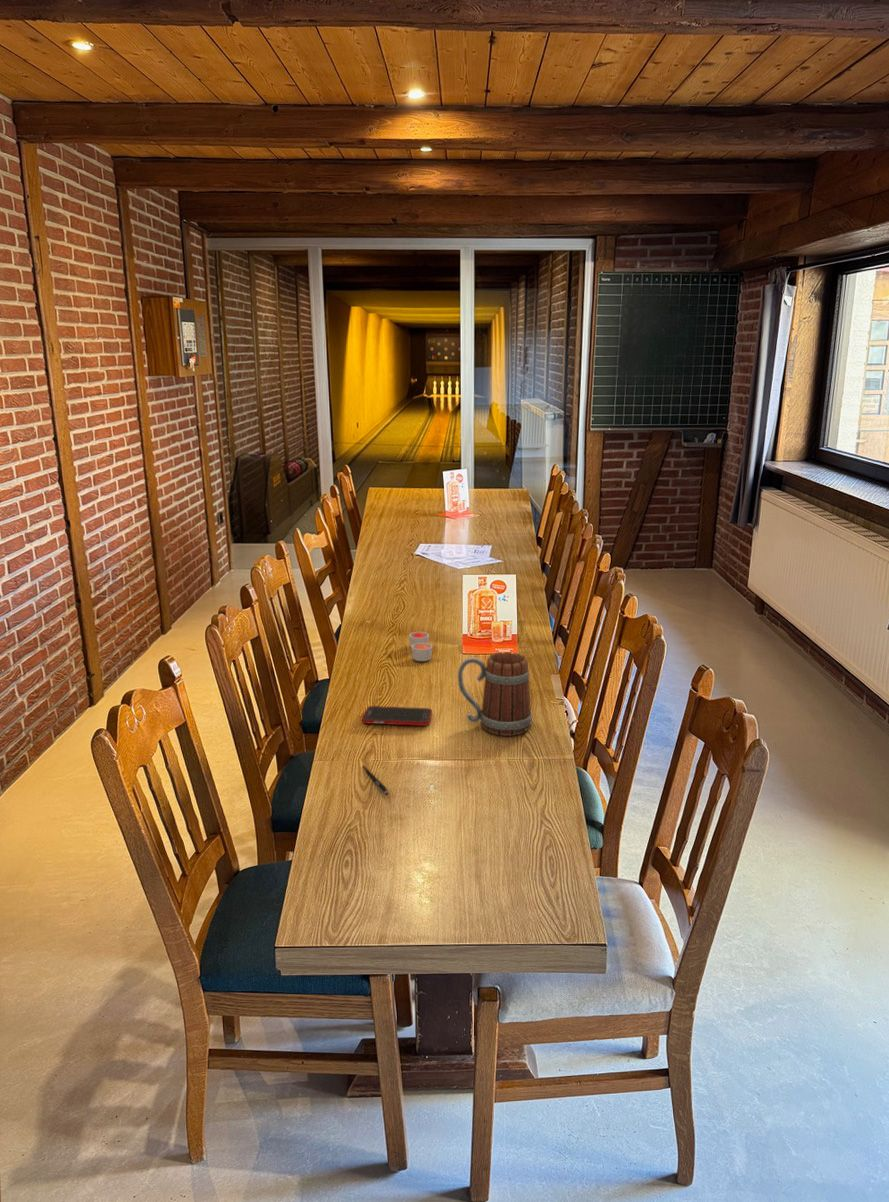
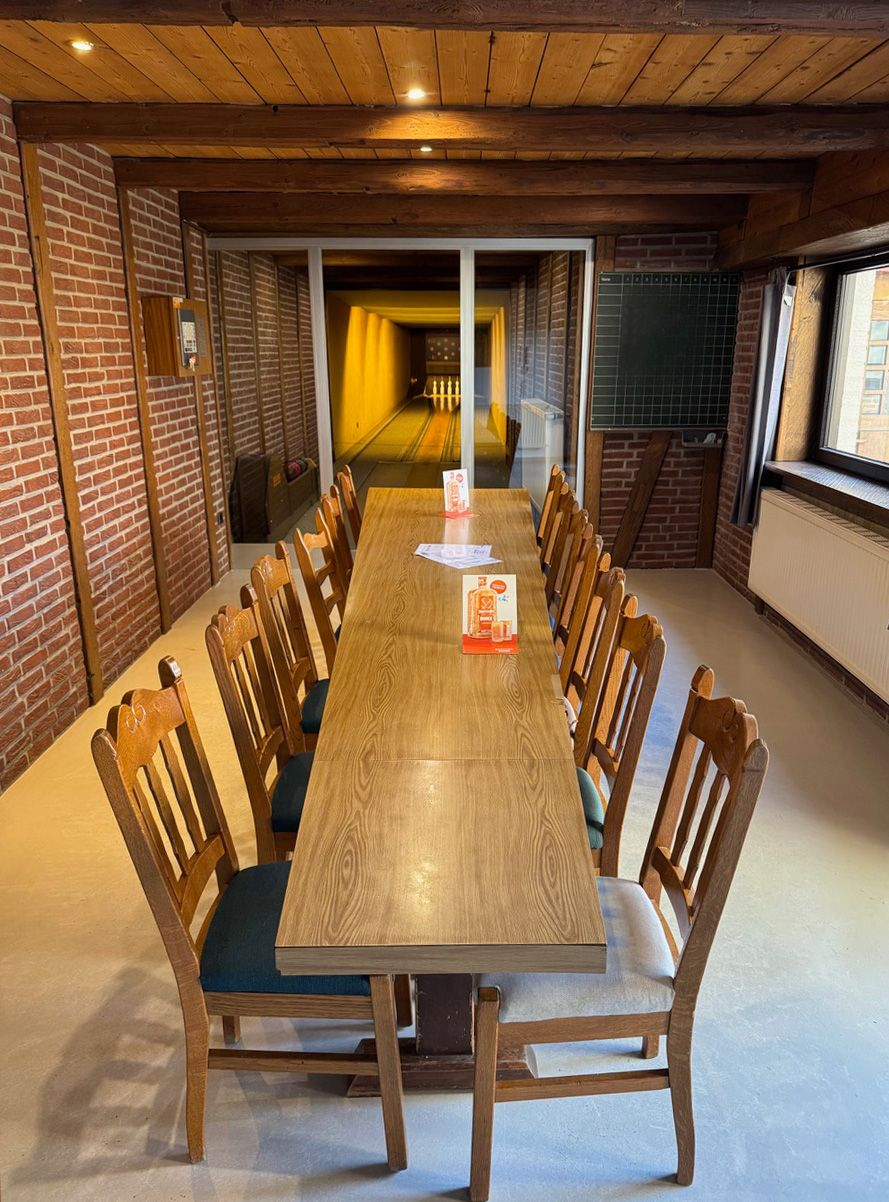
- cell phone (397, 716)
- pen (375, 779)
- candle (420, 645)
- beer mug (495, 692)
